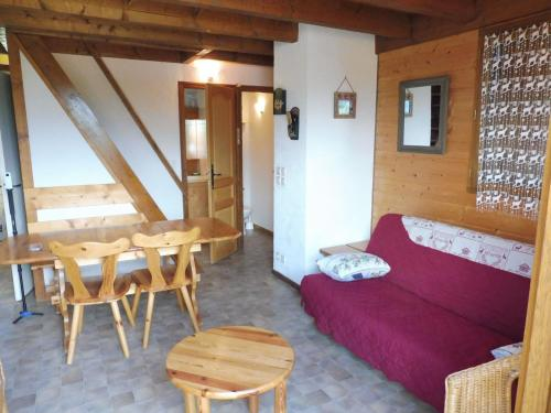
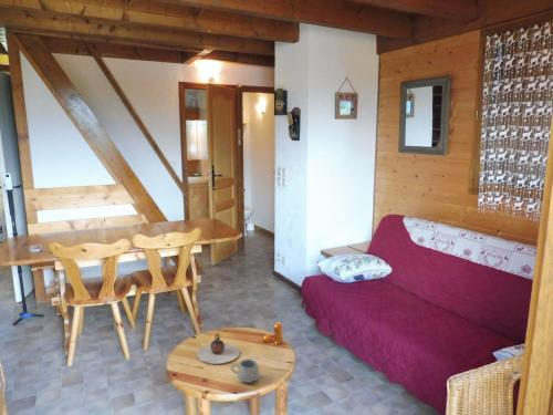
+ teapot (218, 344)
+ mug (244, 371)
+ pepper shaker (274, 331)
